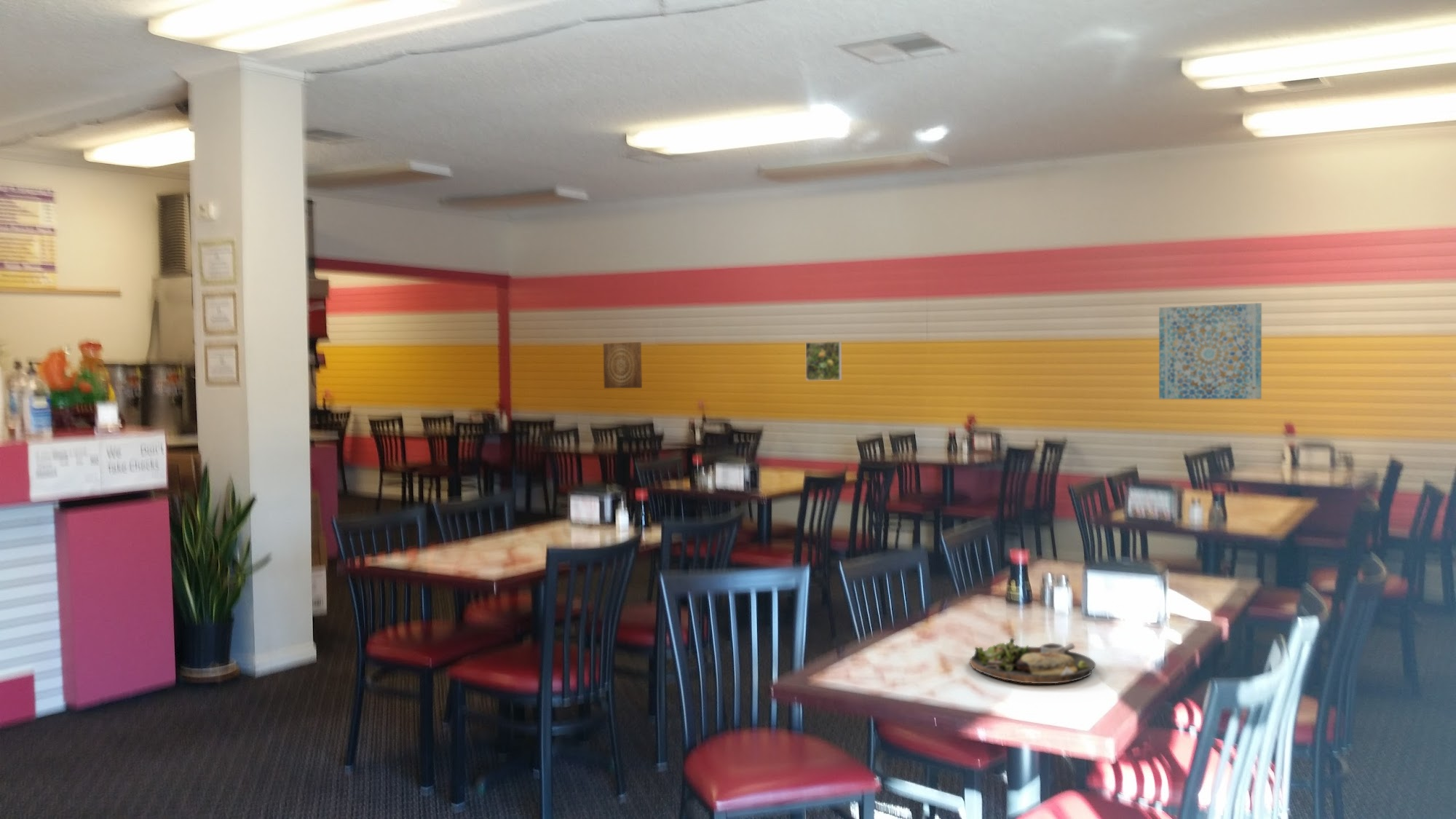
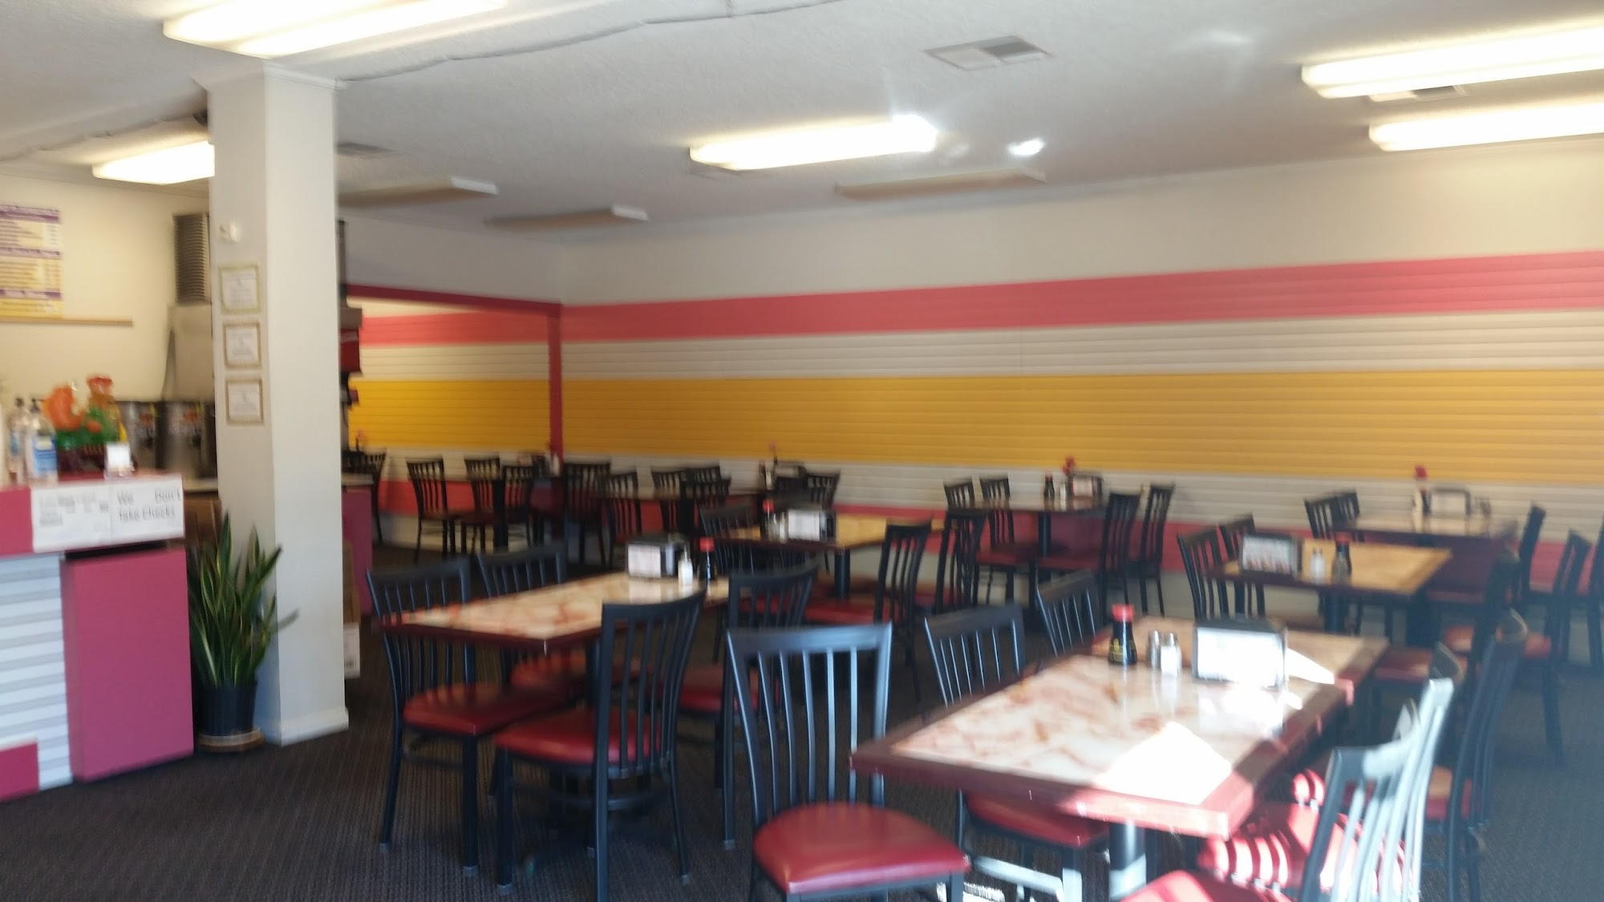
- dinner plate (1032, 654)
- wall art (622, 365)
- wall art (1208, 352)
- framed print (823, 361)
